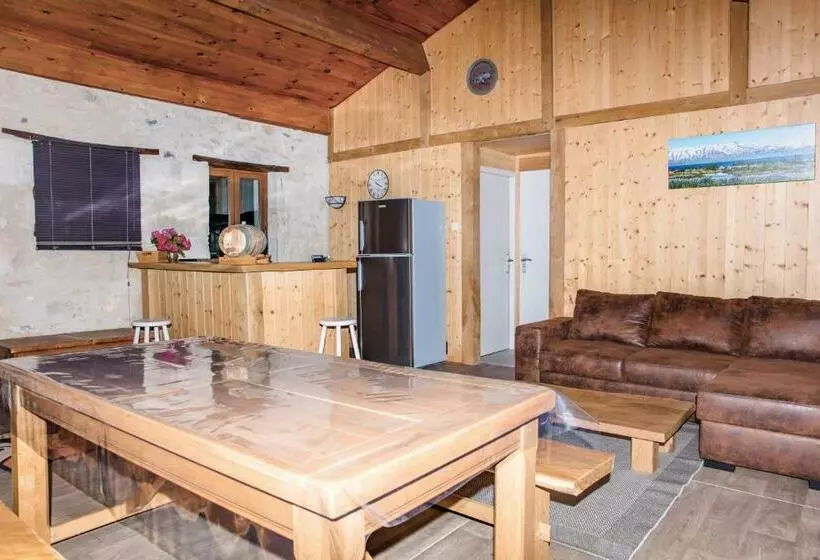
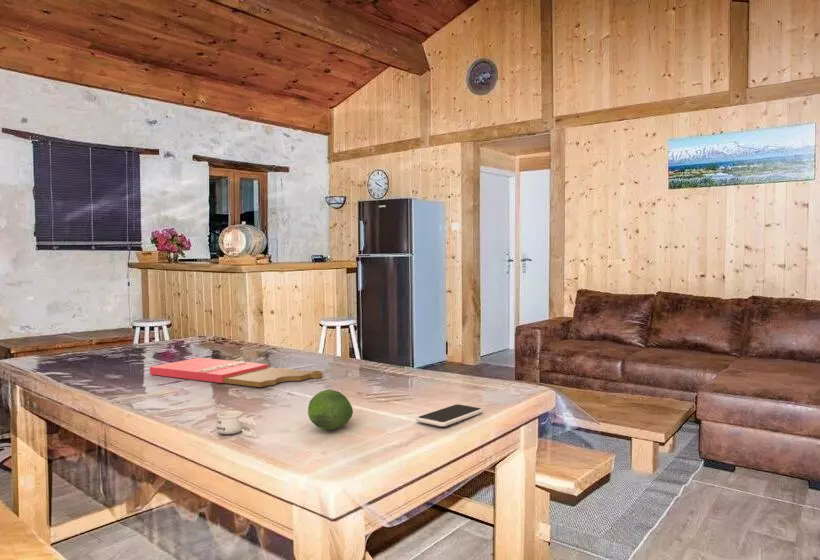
+ smartphone (450, 414)
+ fruit (332, 408)
+ cutting board (236, 370)
+ mug (236, 423)
